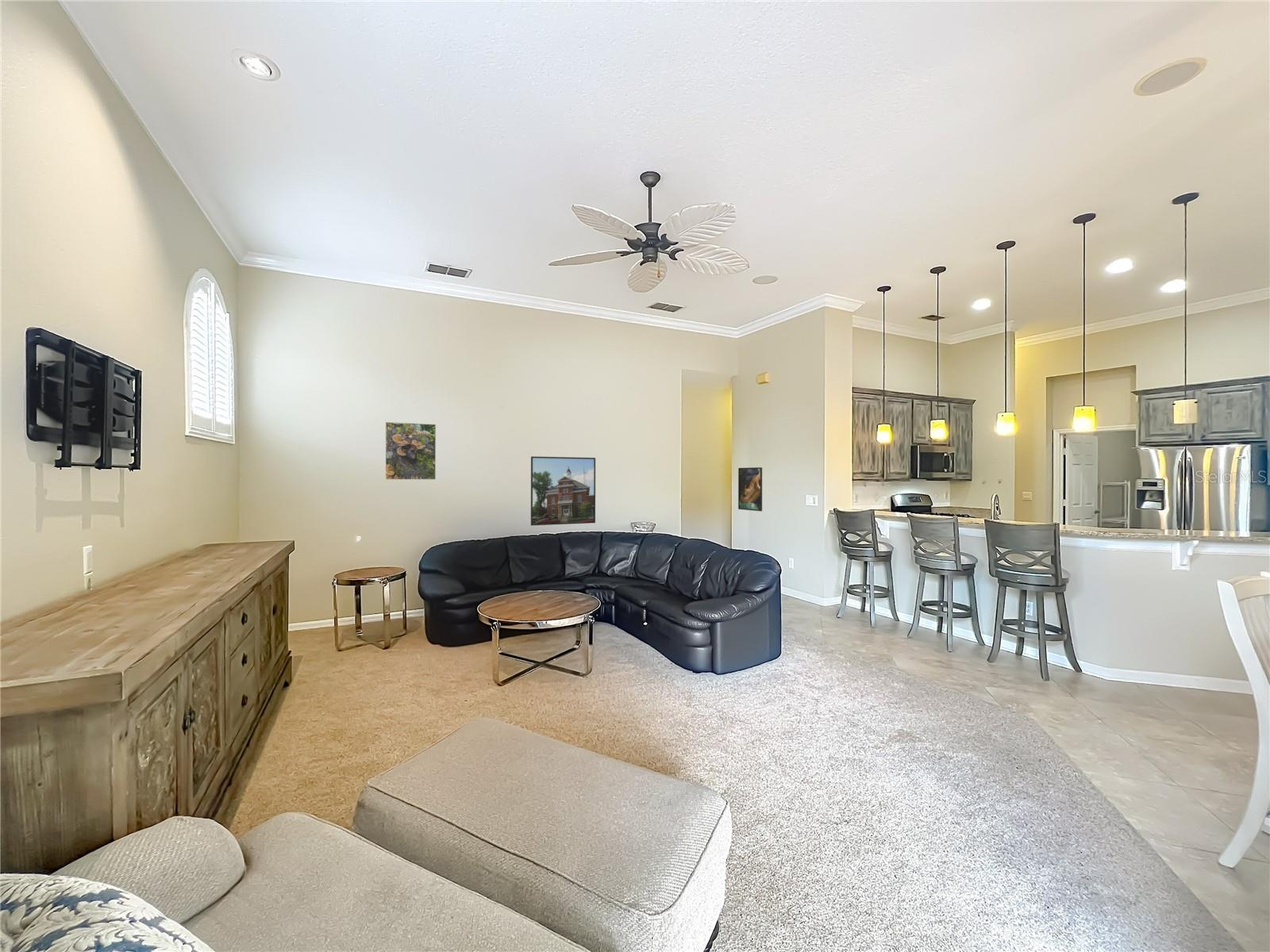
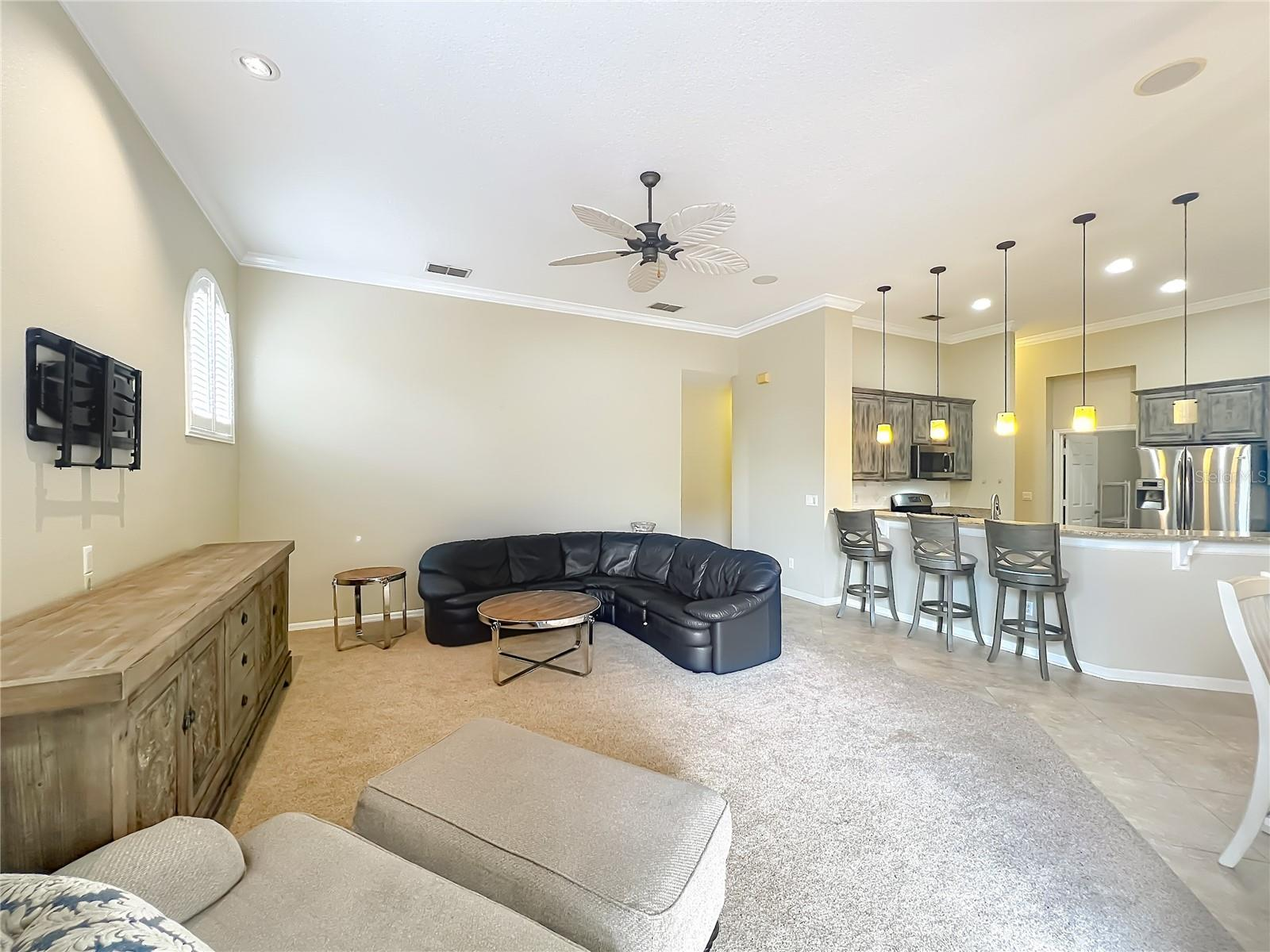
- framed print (564, 490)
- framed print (410, 451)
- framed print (749, 489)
